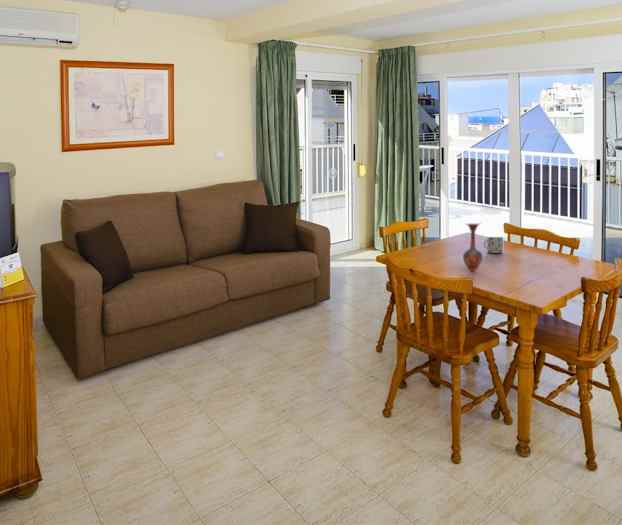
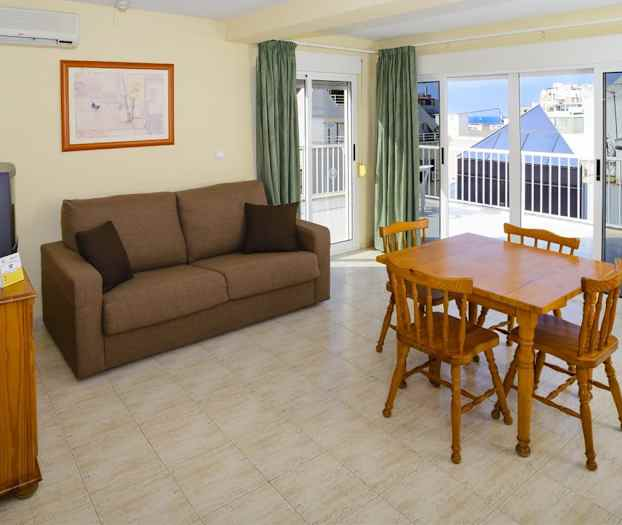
- vase (472, 247)
- mug (492, 245)
